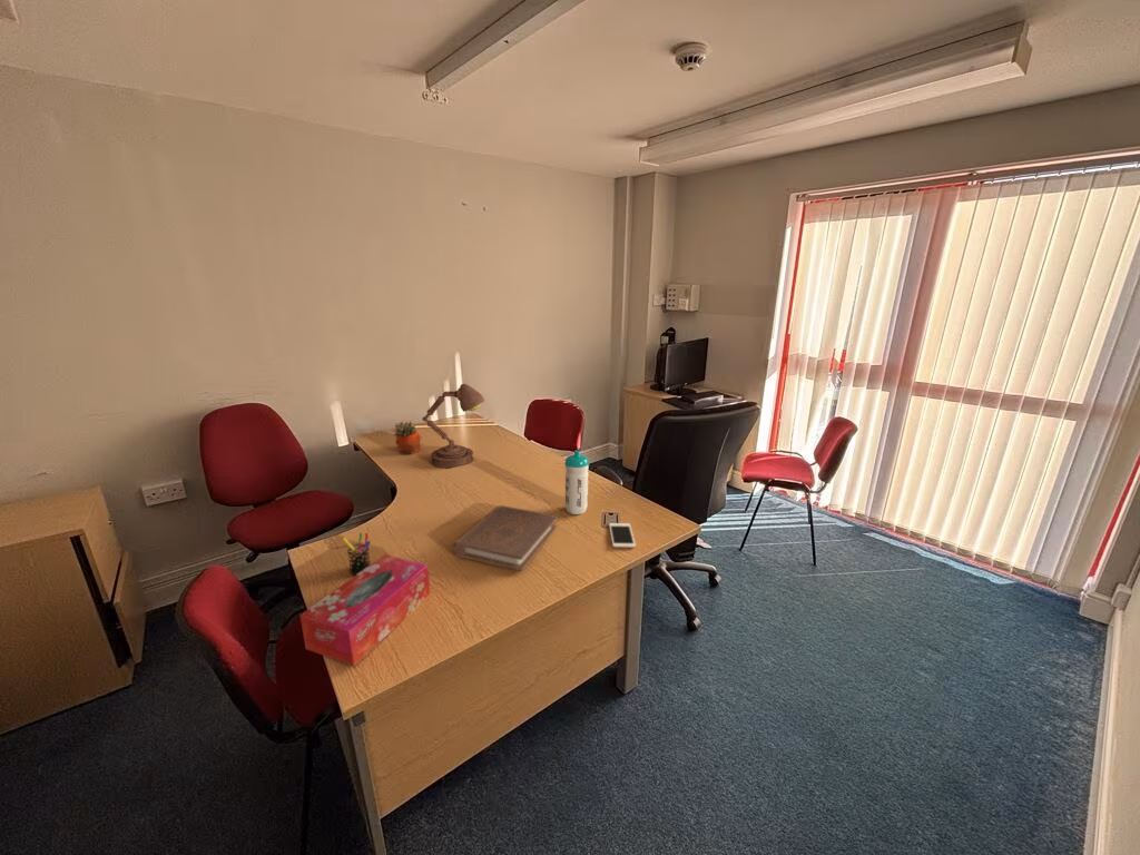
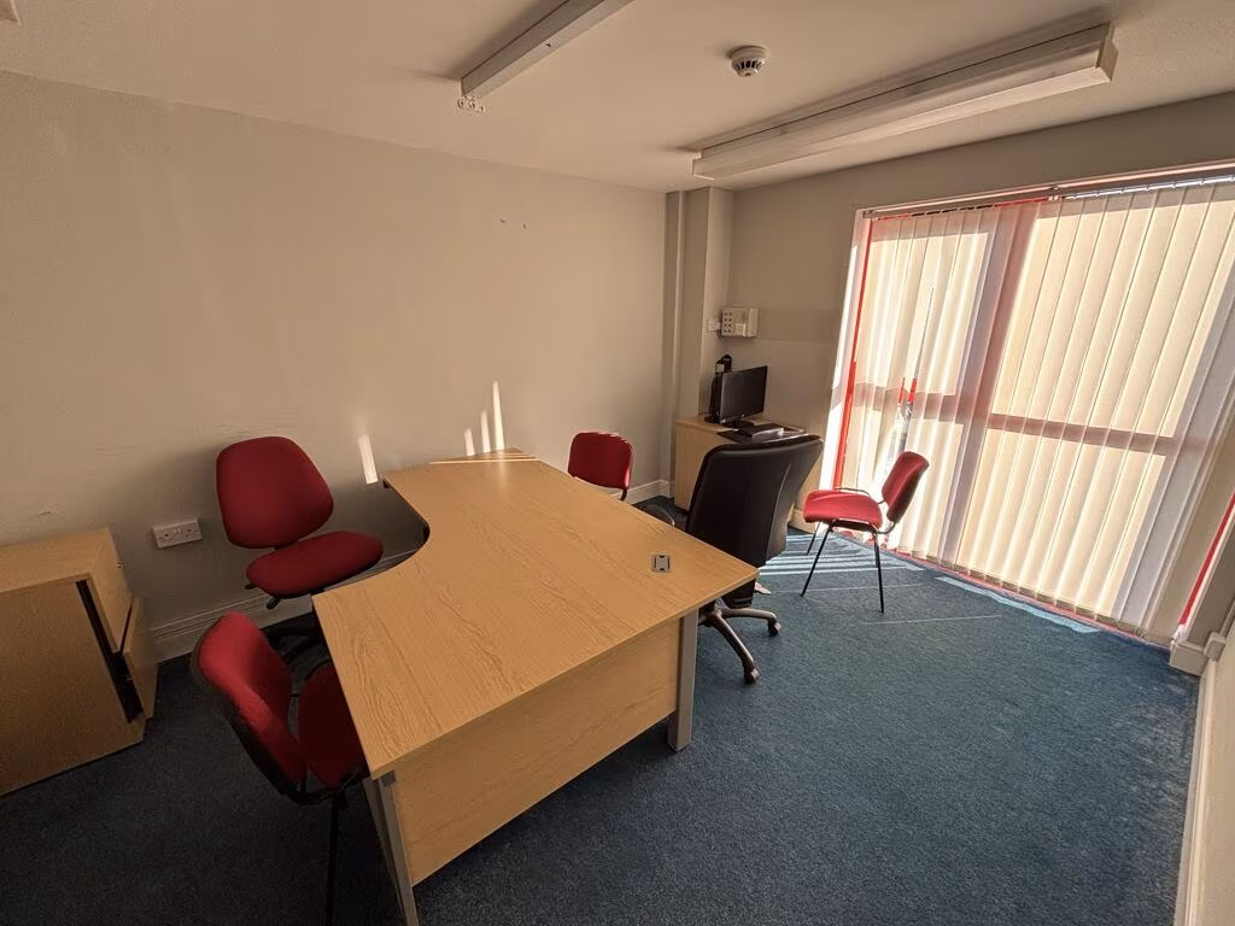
- water bottle (577, 481)
- book (508, 534)
- succulent planter (407, 435)
- tissue box (371, 603)
- desk lamp (444, 432)
- pen holder (360, 550)
- cell phone (621, 534)
